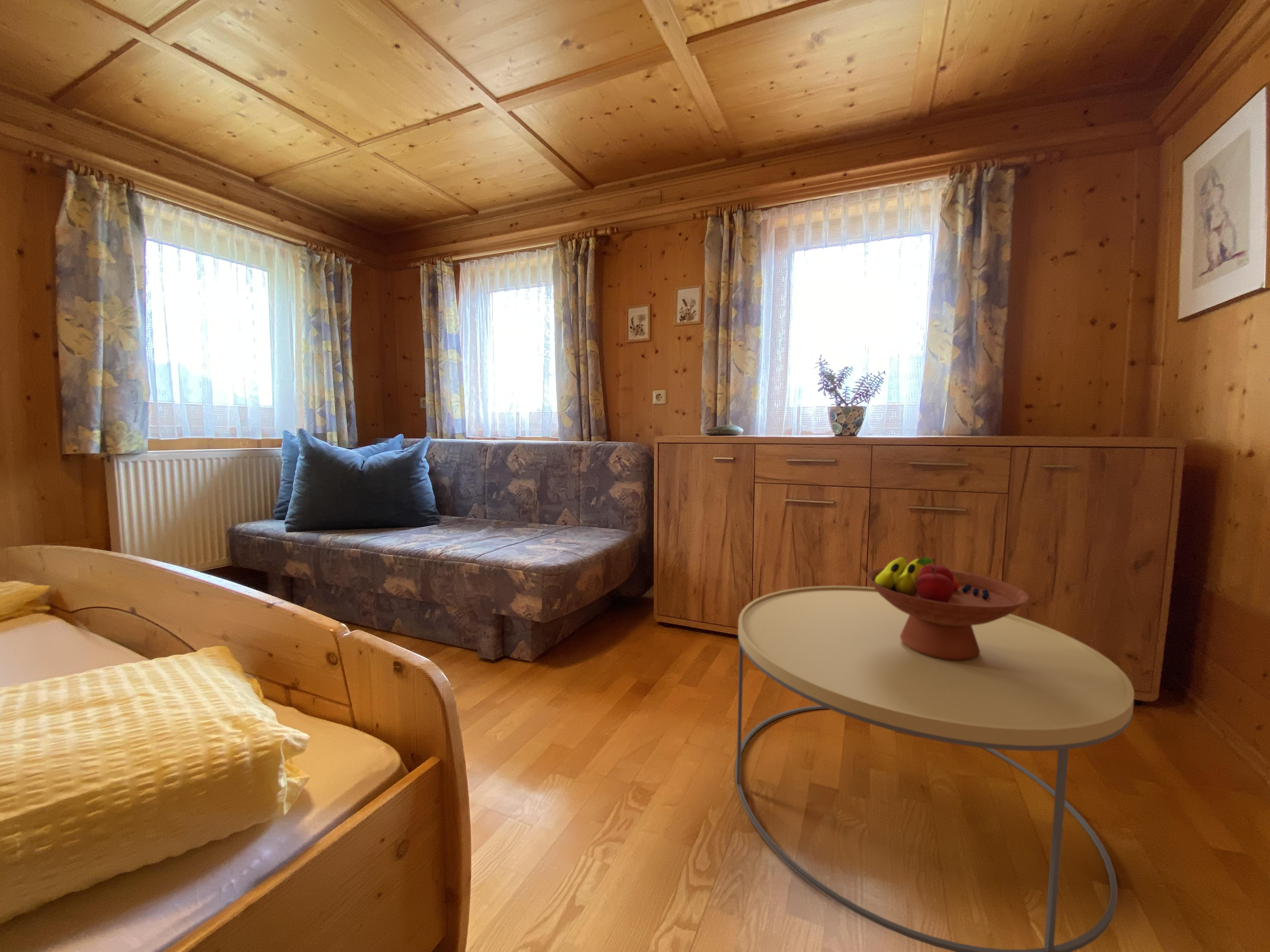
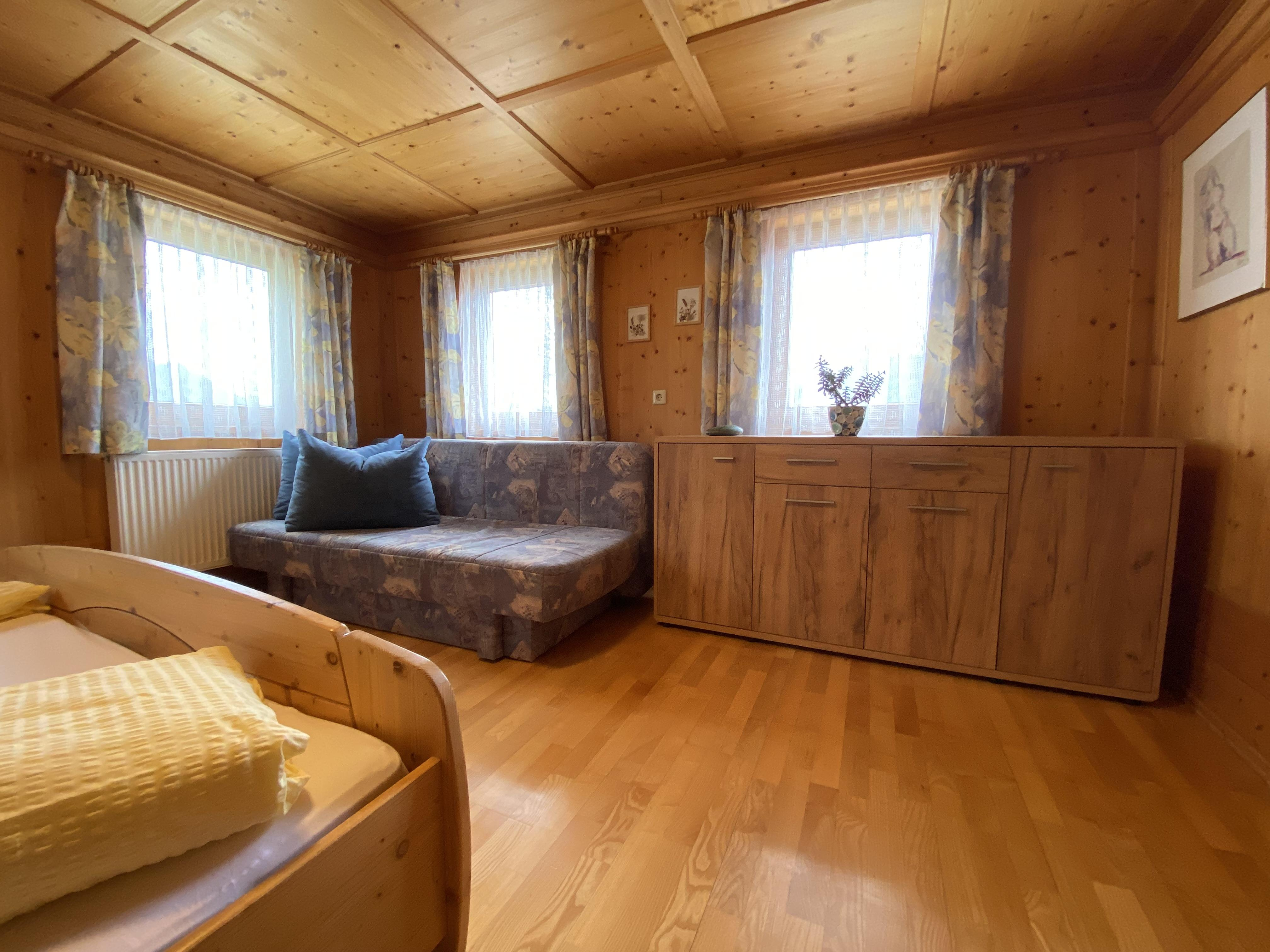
- fruit bowl (941, 598)
- coffee table (900, 715)
